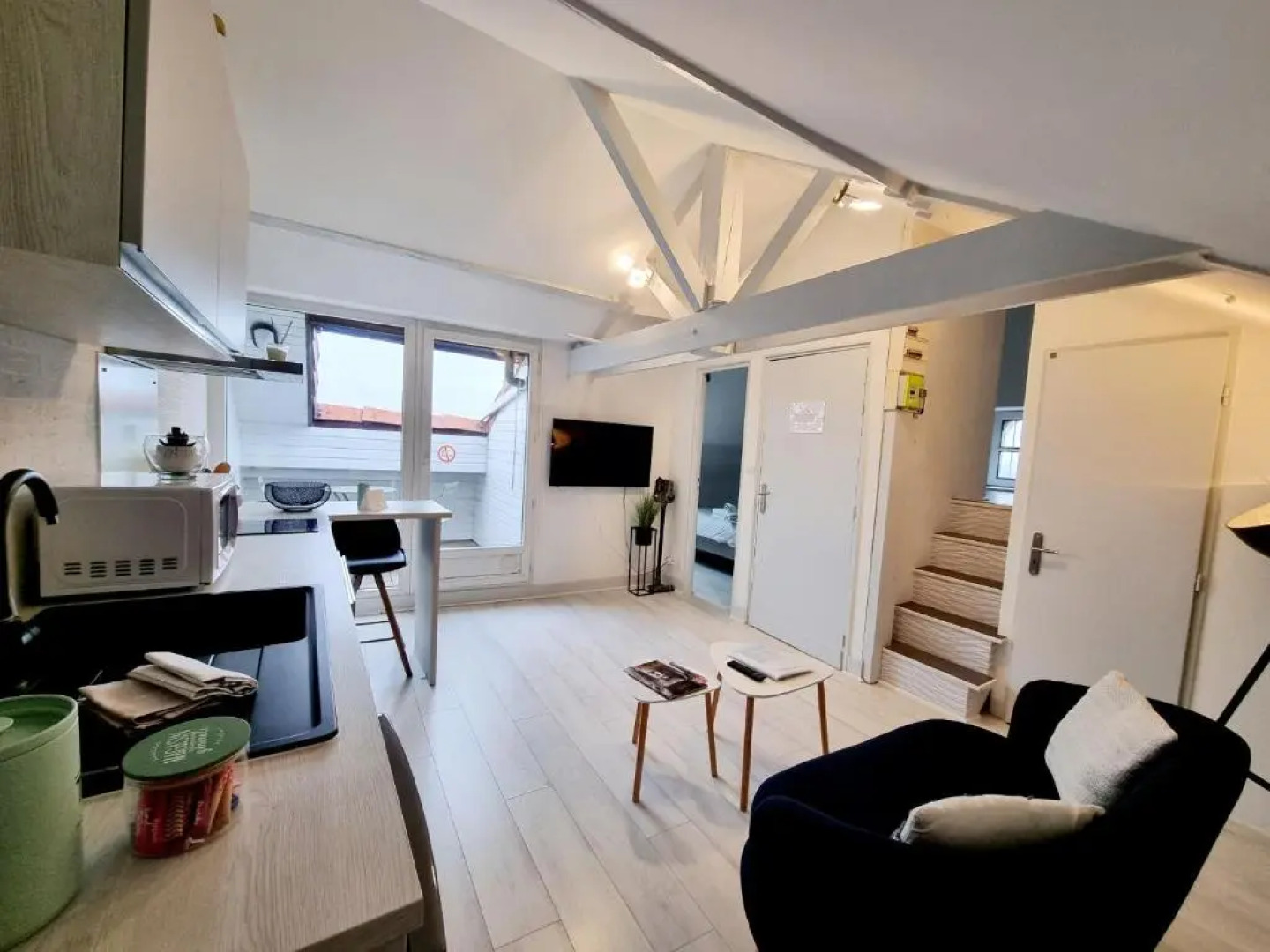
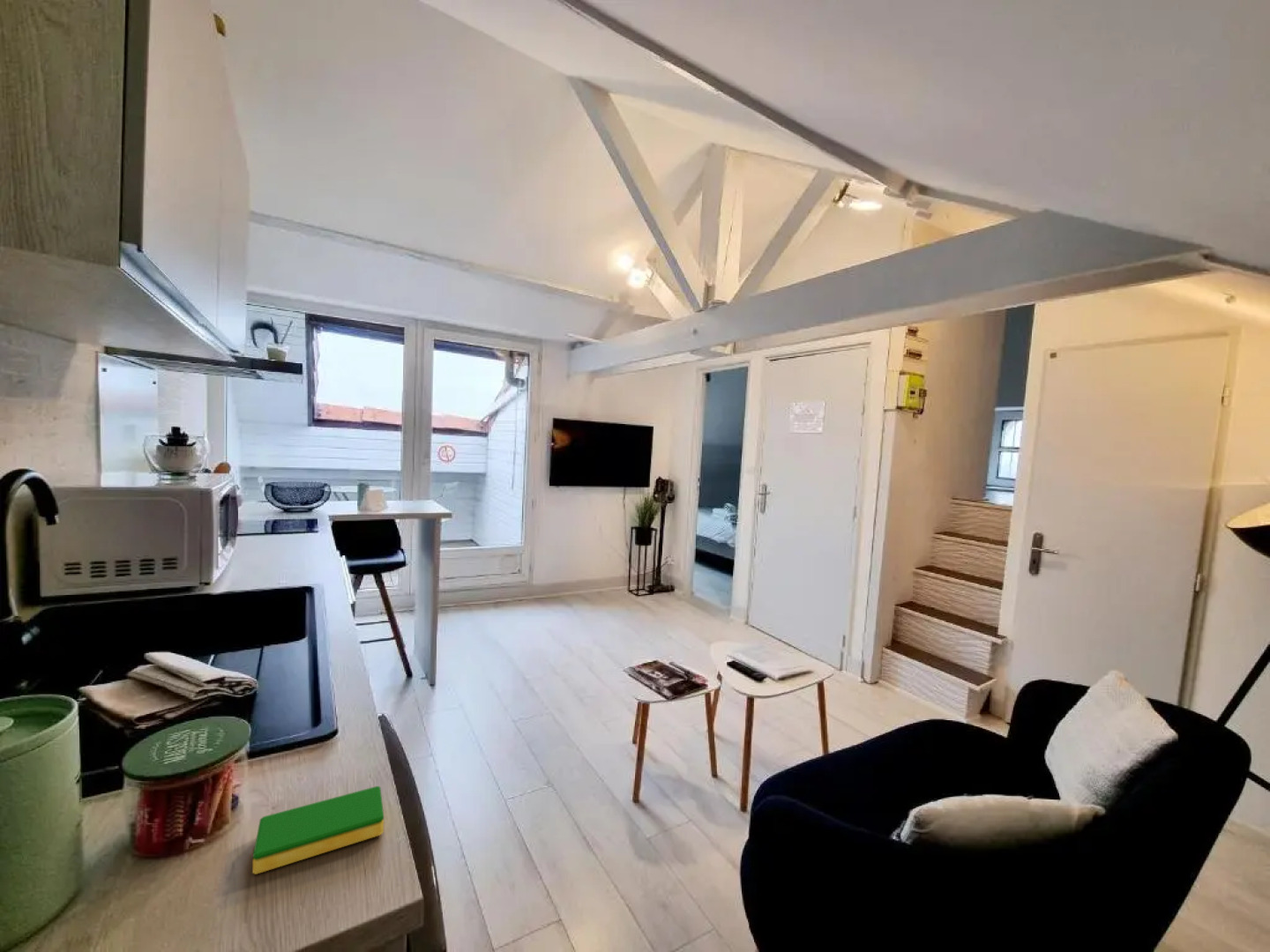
+ dish sponge (322, 825)
